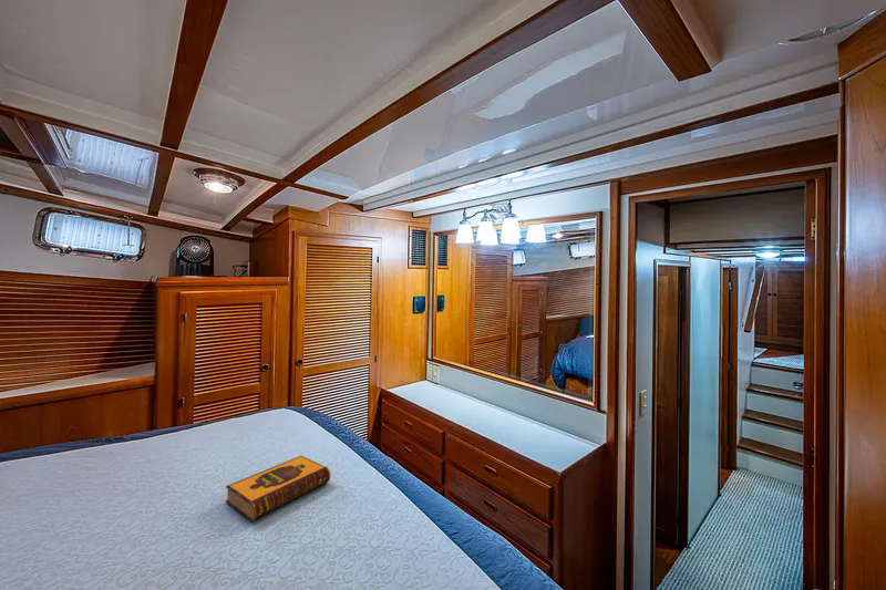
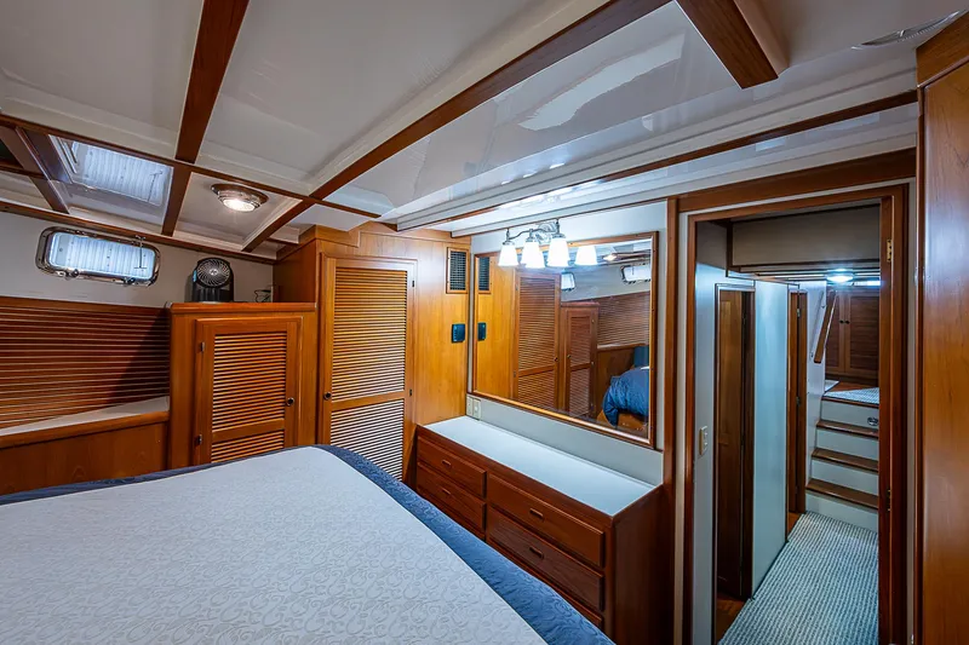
- hardback book (280, 484)
